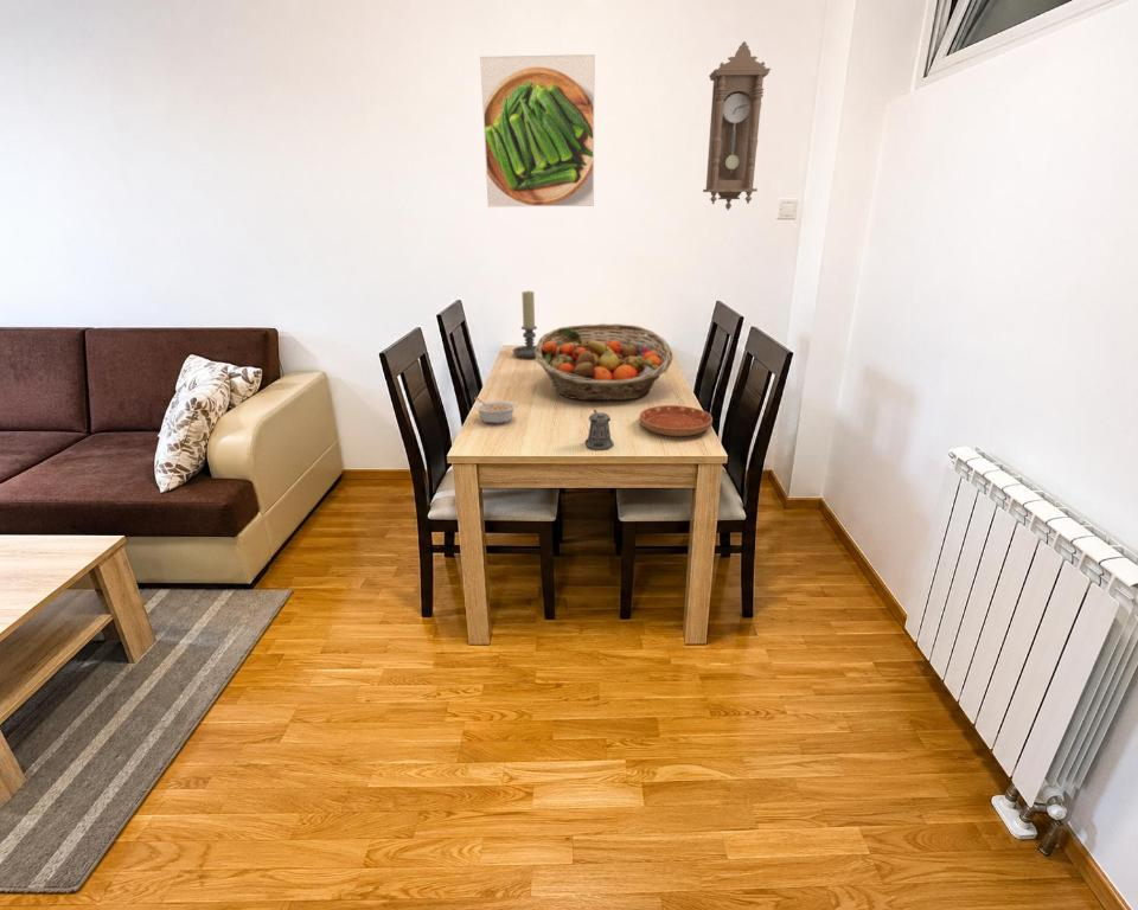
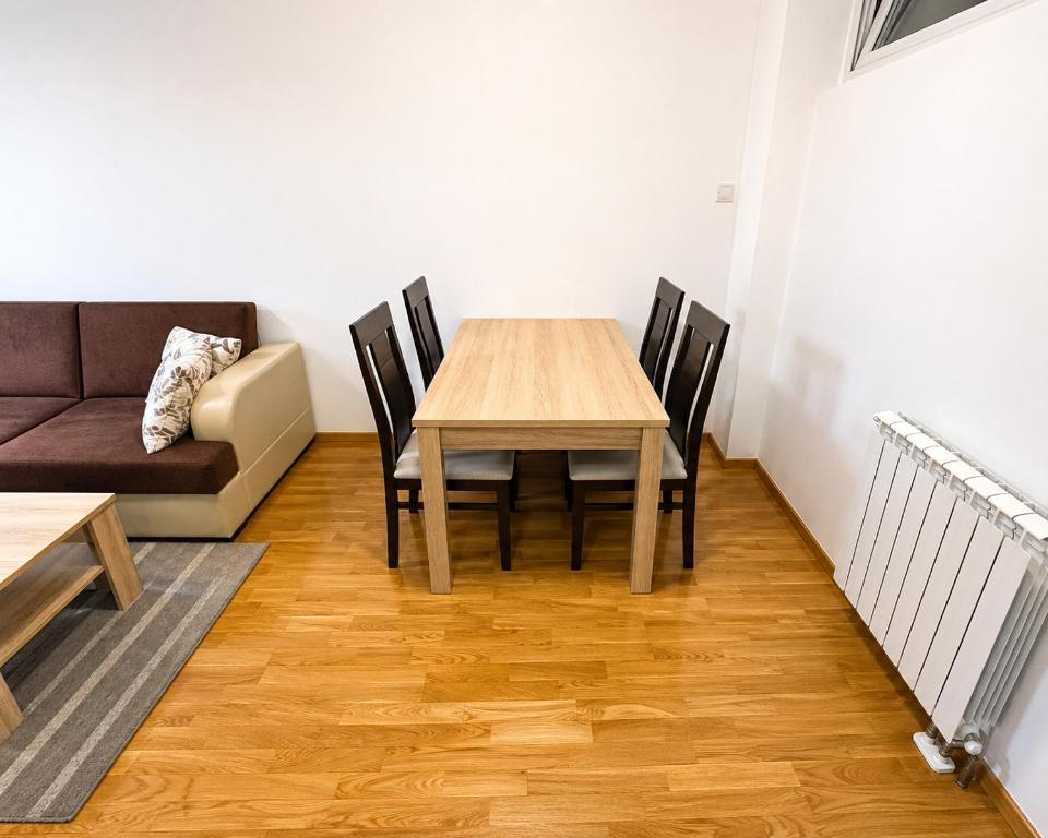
- pepper shaker (599, 427)
- saucer (675, 421)
- pendulum clock (734, 130)
- candle holder (529, 322)
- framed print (538, 134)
- fruit basket (602, 361)
- legume (494, 411)
